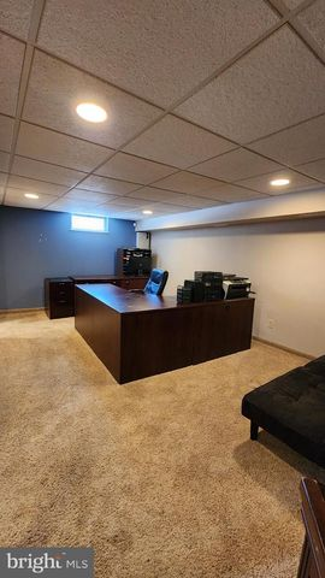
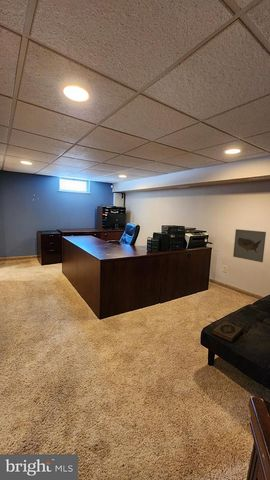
+ hardback book (227, 330)
+ wall art (248, 245)
